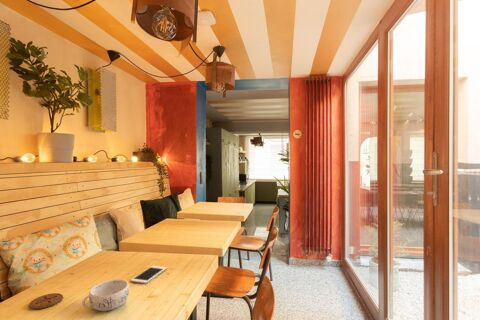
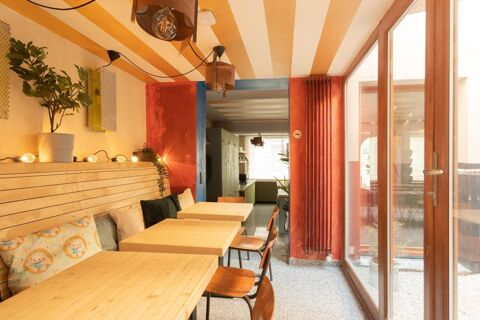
- cell phone (149, 274)
- coaster (46, 300)
- decorative bowl (106, 296)
